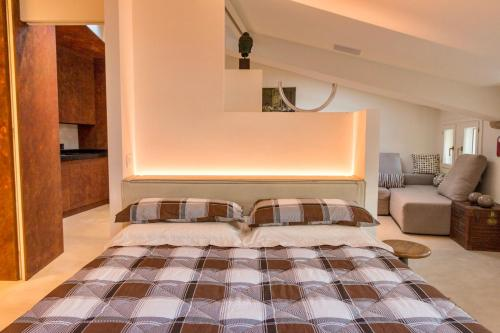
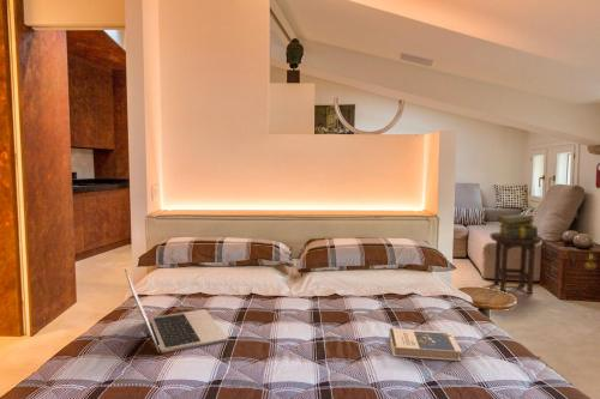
+ laptop (178, 313)
+ stack of books (516, 225)
+ hardback book (422, 343)
+ stool (514, 268)
